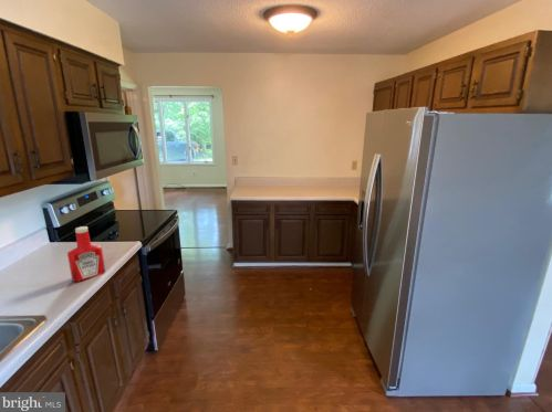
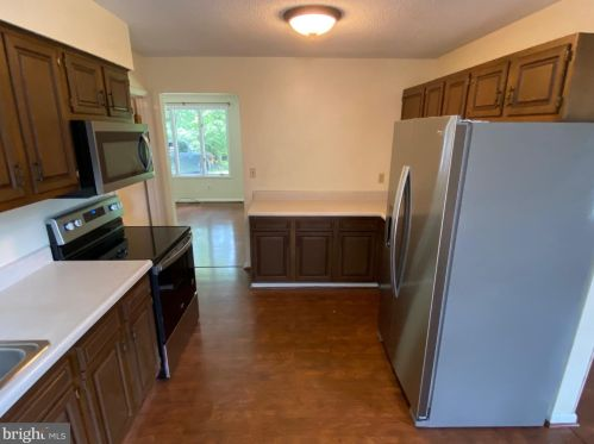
- soap bottle (85, 252)
